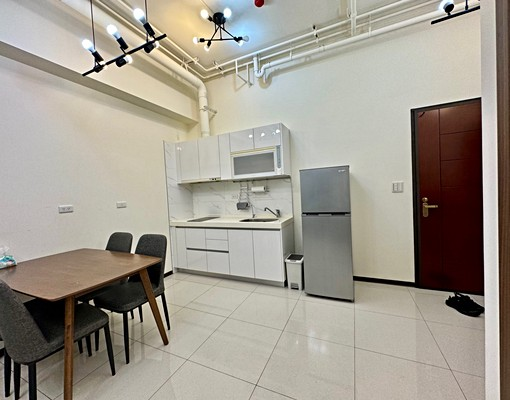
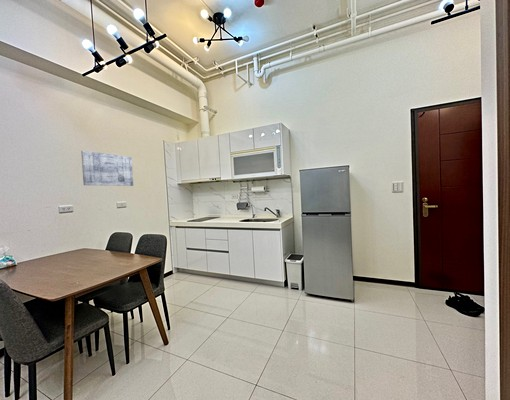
+ wall art (109, 170)
